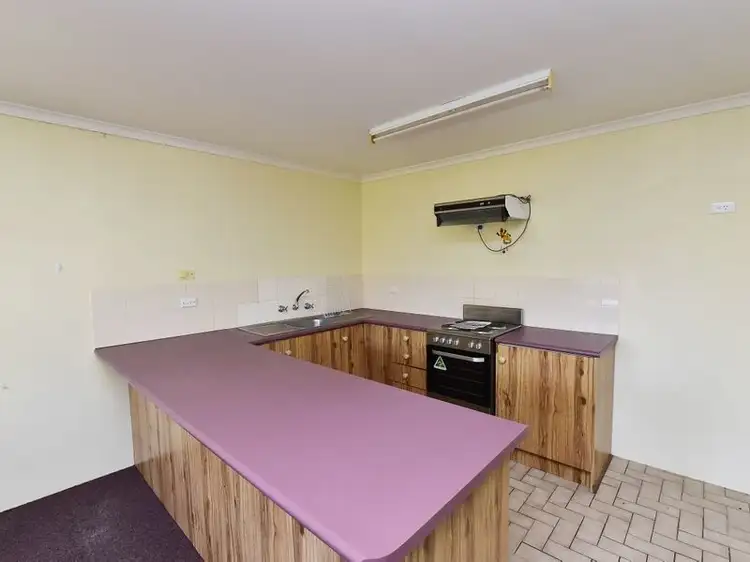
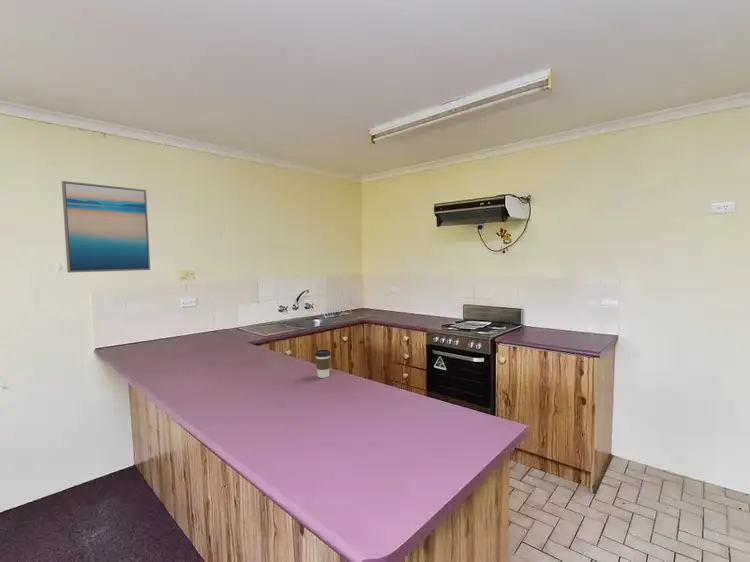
+ coffee cup (323, 363)
+ wall art (108, 228)
